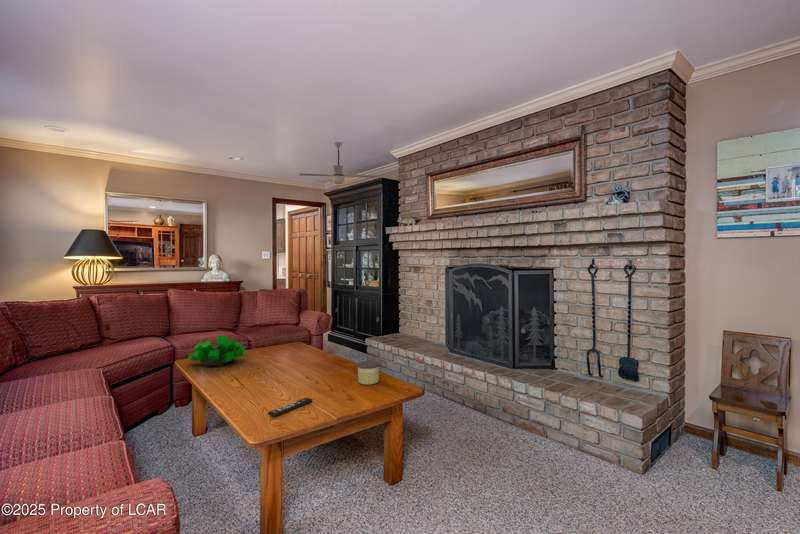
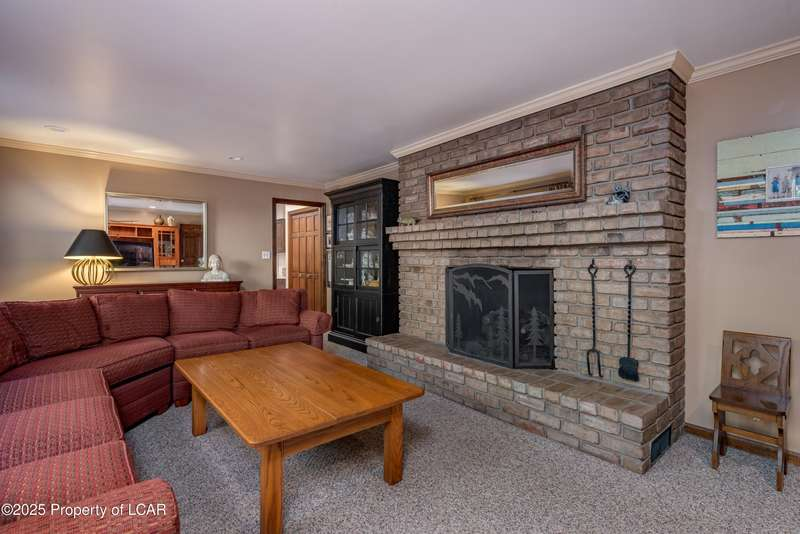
- ceiling fan (338, 162)
- plant (218, 349)
- candle (368, 372)
- remote control (291, 406)
